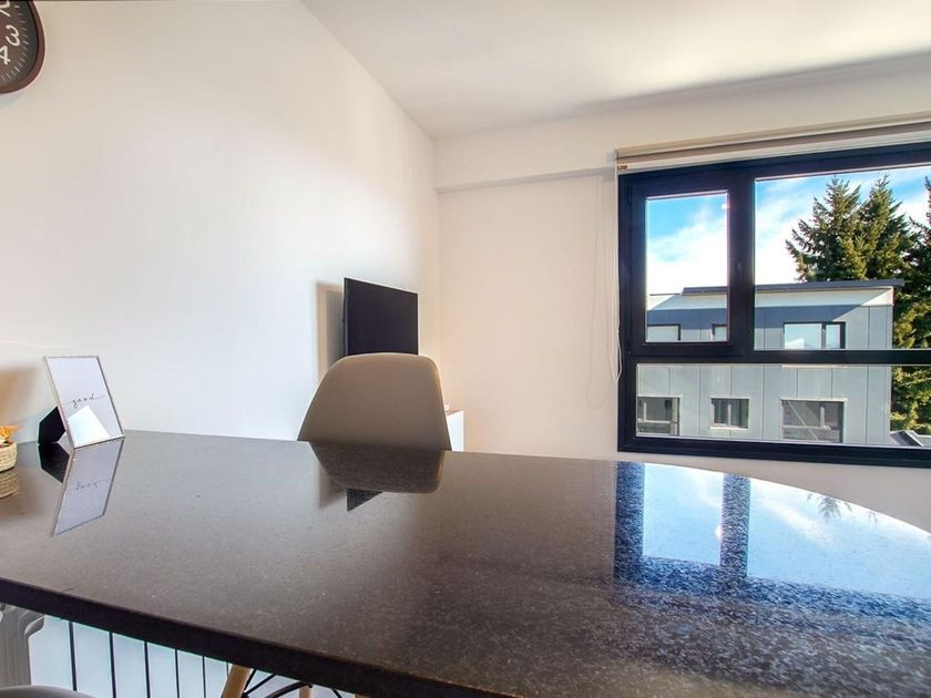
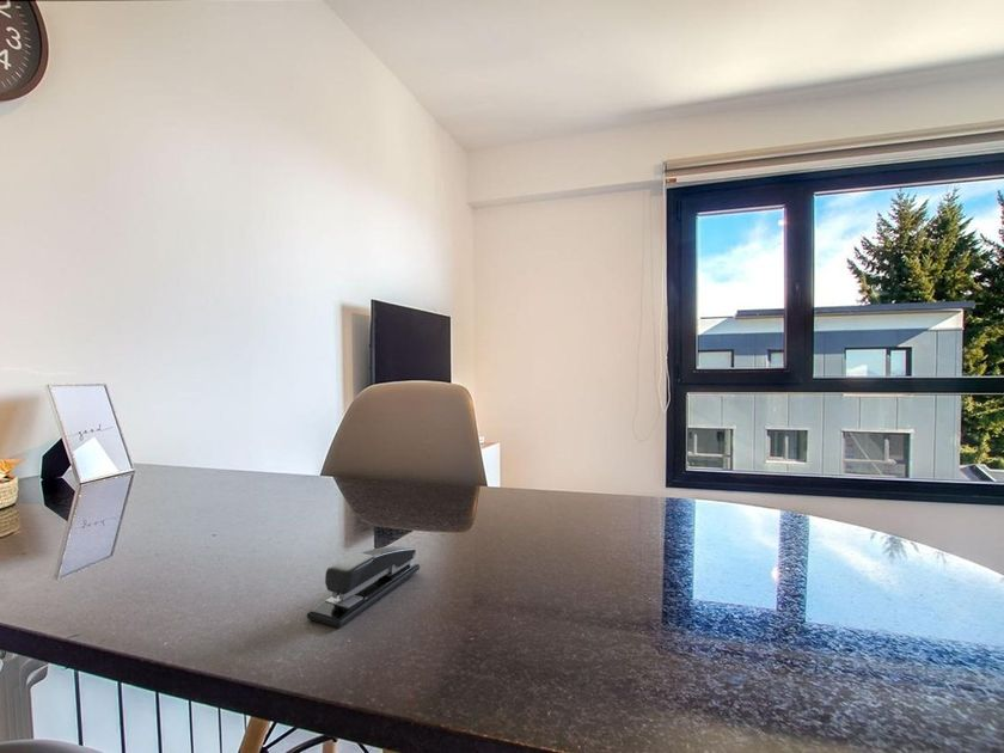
+ stapler (371, 571)
